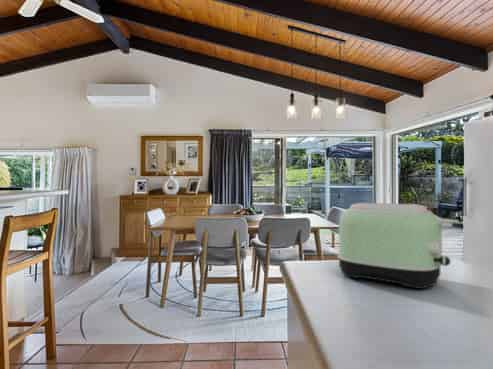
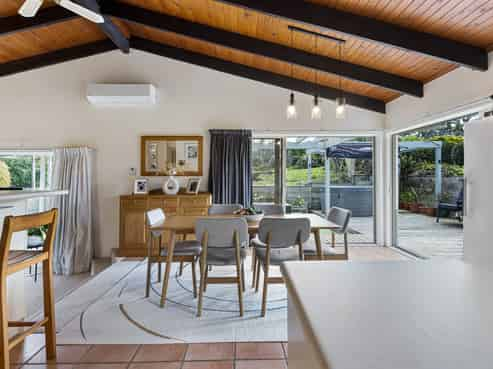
- toaster (391, 241)
